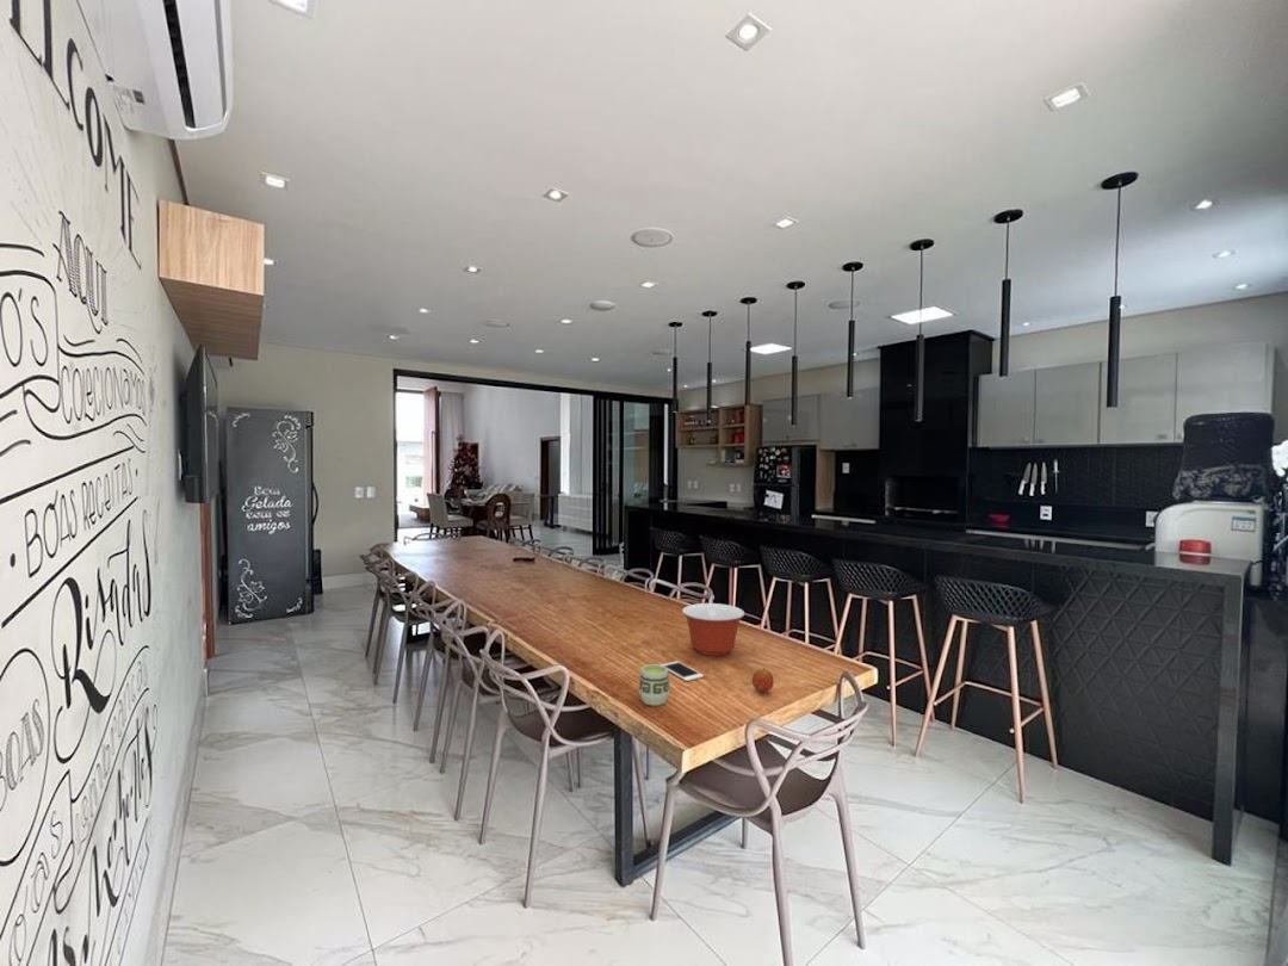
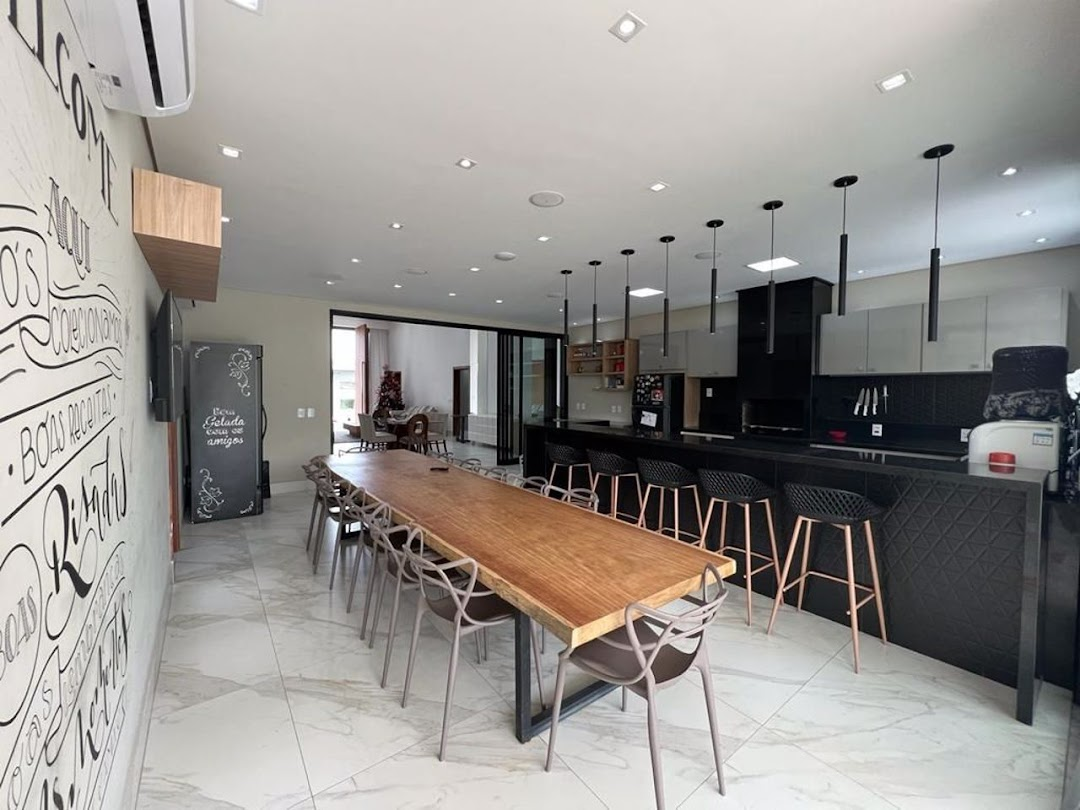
- cup (654, 685)
- fruit (762, 679)
- mixing bowl (712, 630)
- cell phone (681, 670)
